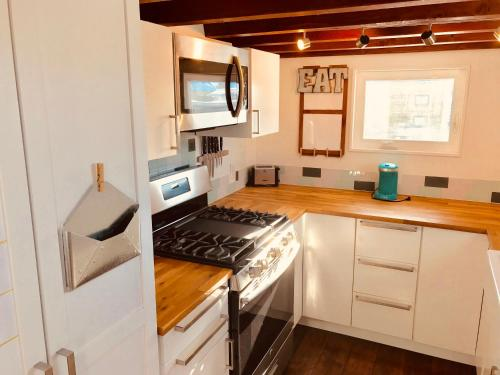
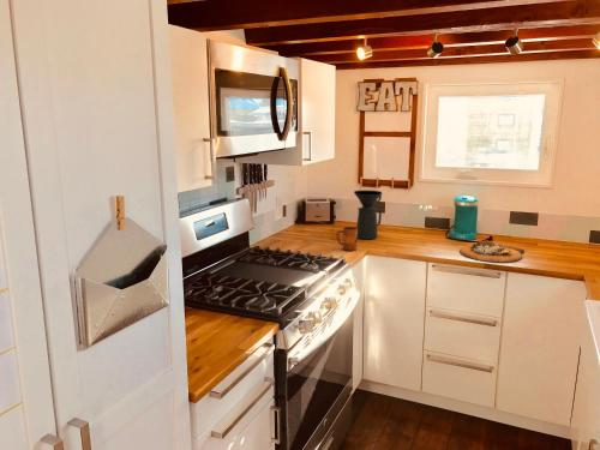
+ mug (346, 238)
+ coffee maker (367, 215)
+ cutting board (492, 247)
